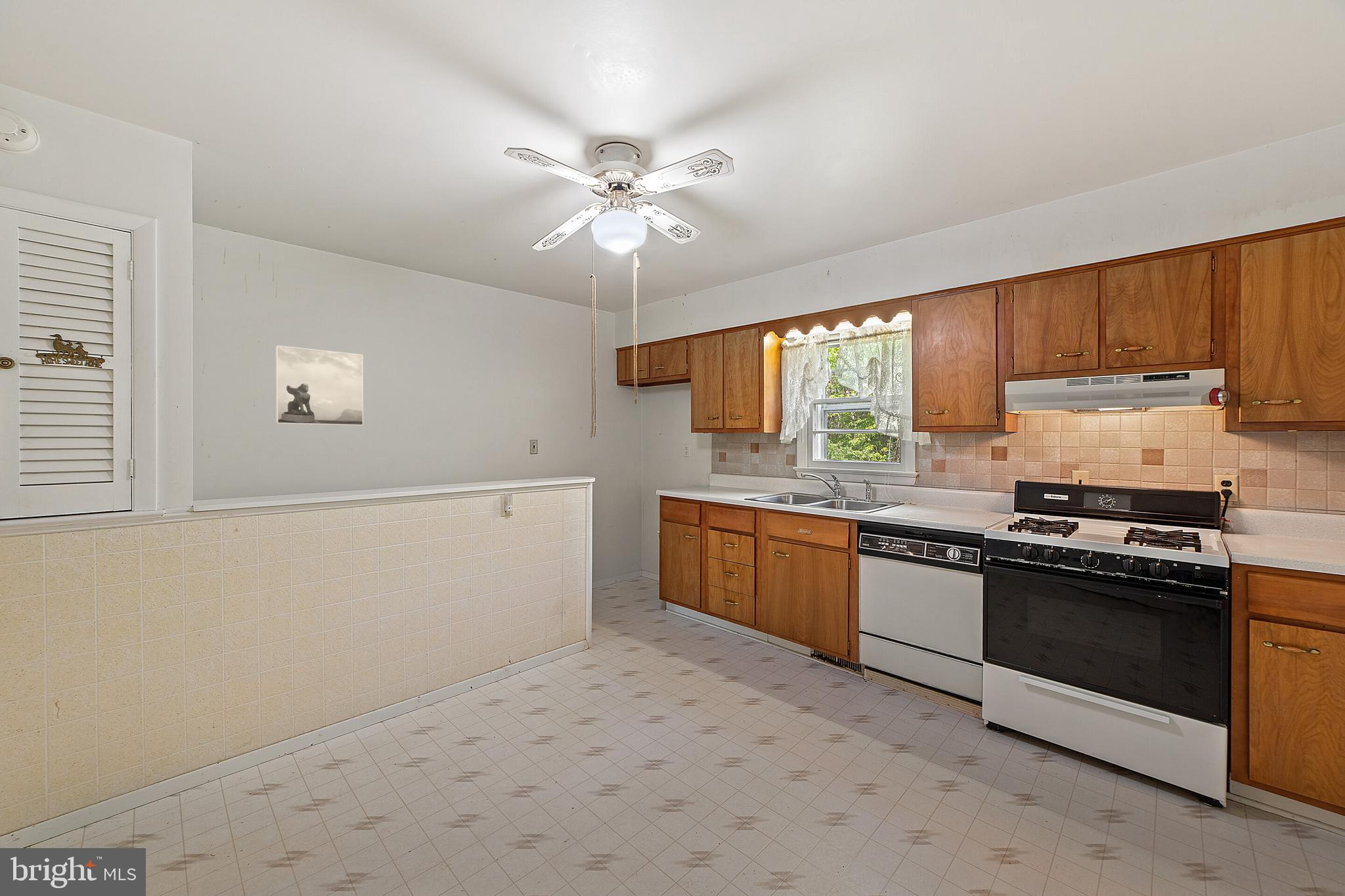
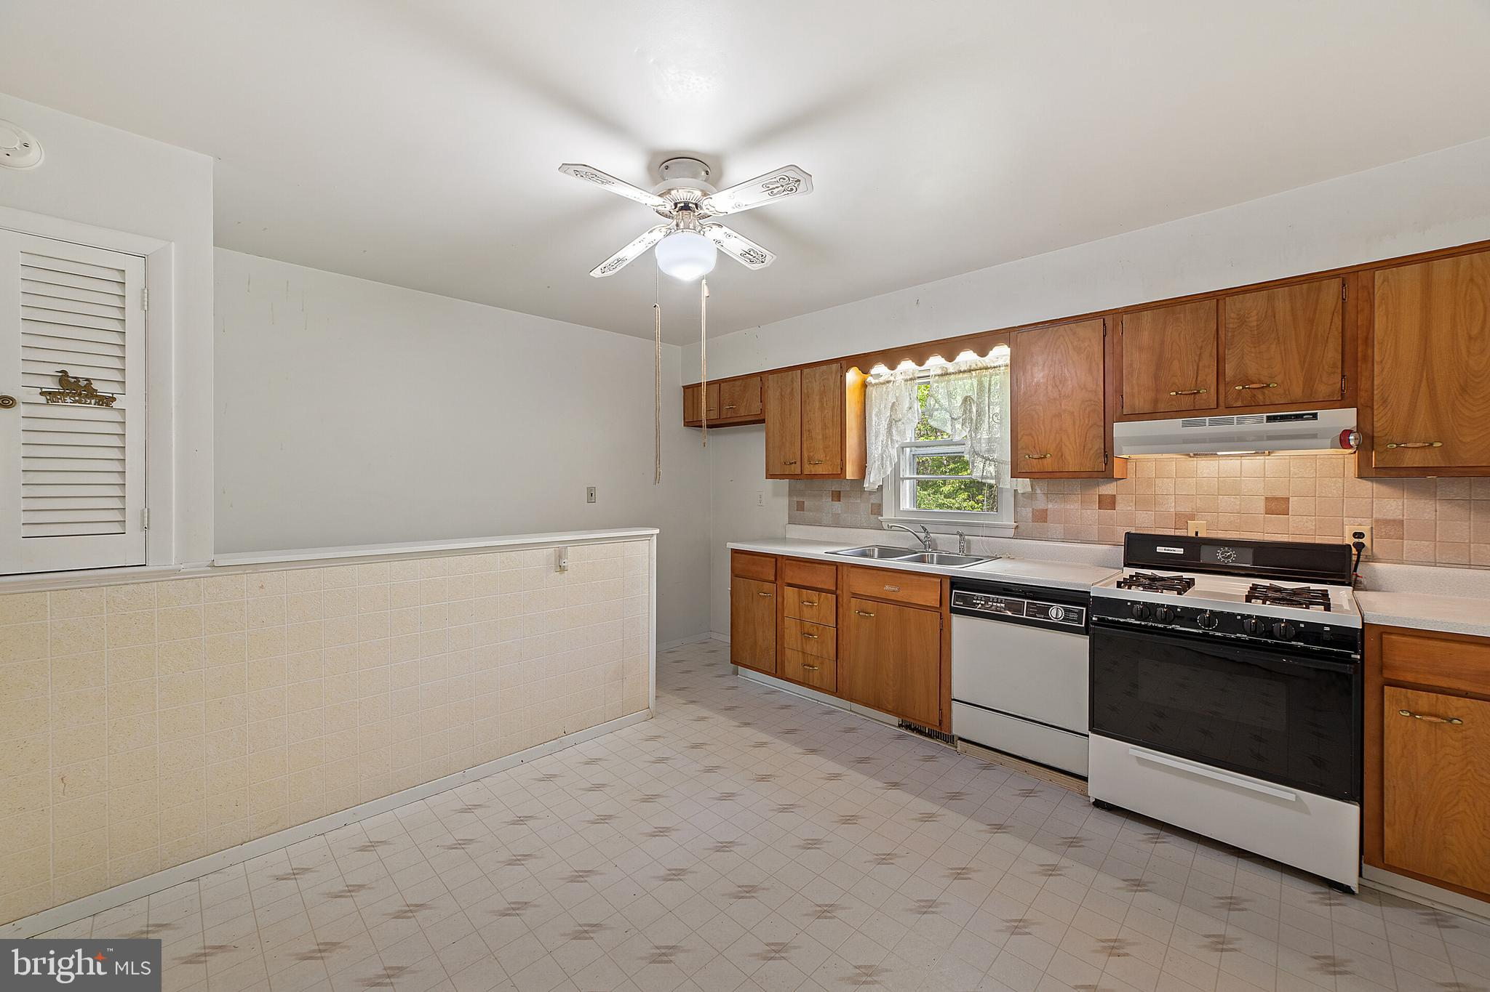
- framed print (321, 387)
